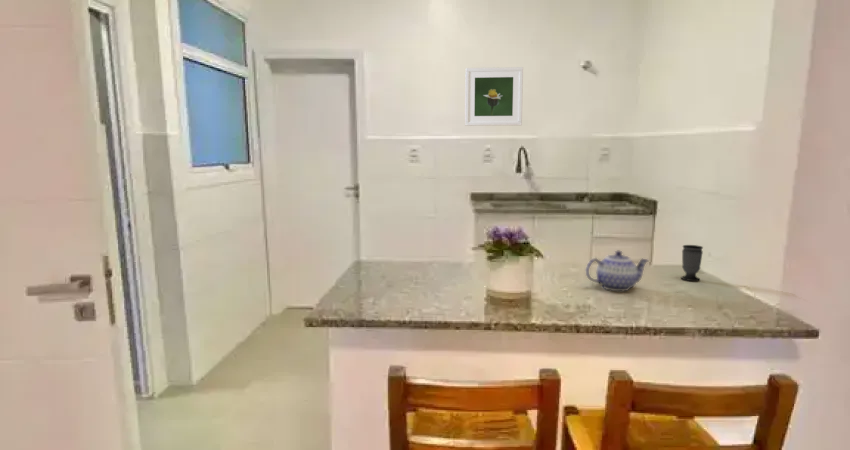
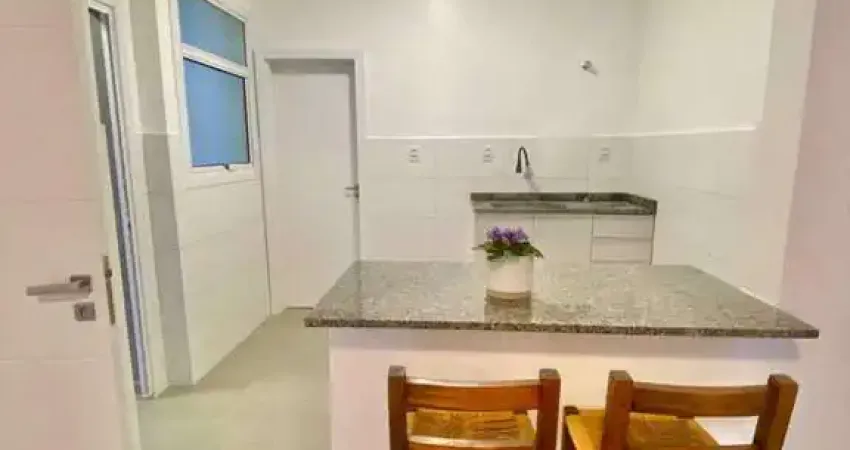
- teapot (617, 269)
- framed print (493, 96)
- cup (691, 262)
